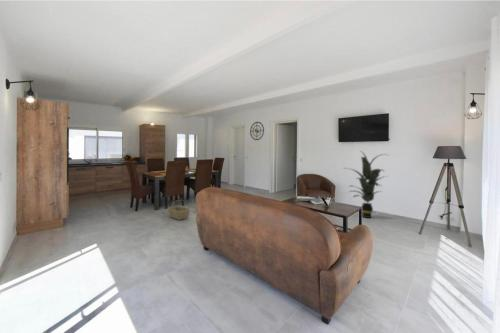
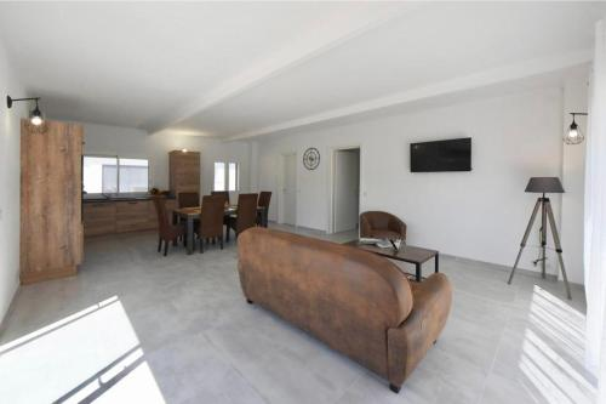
- basket (178, 208)
- indoor plant (365, 183)
